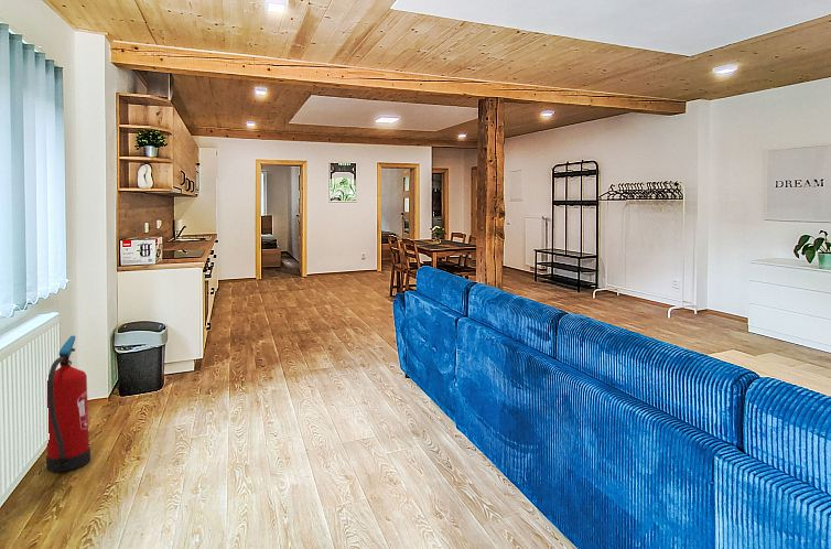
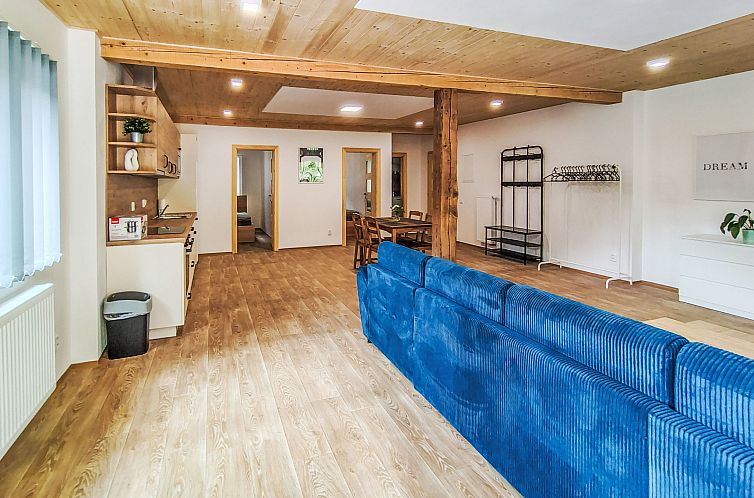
- fire extinguisher (64, 405)
